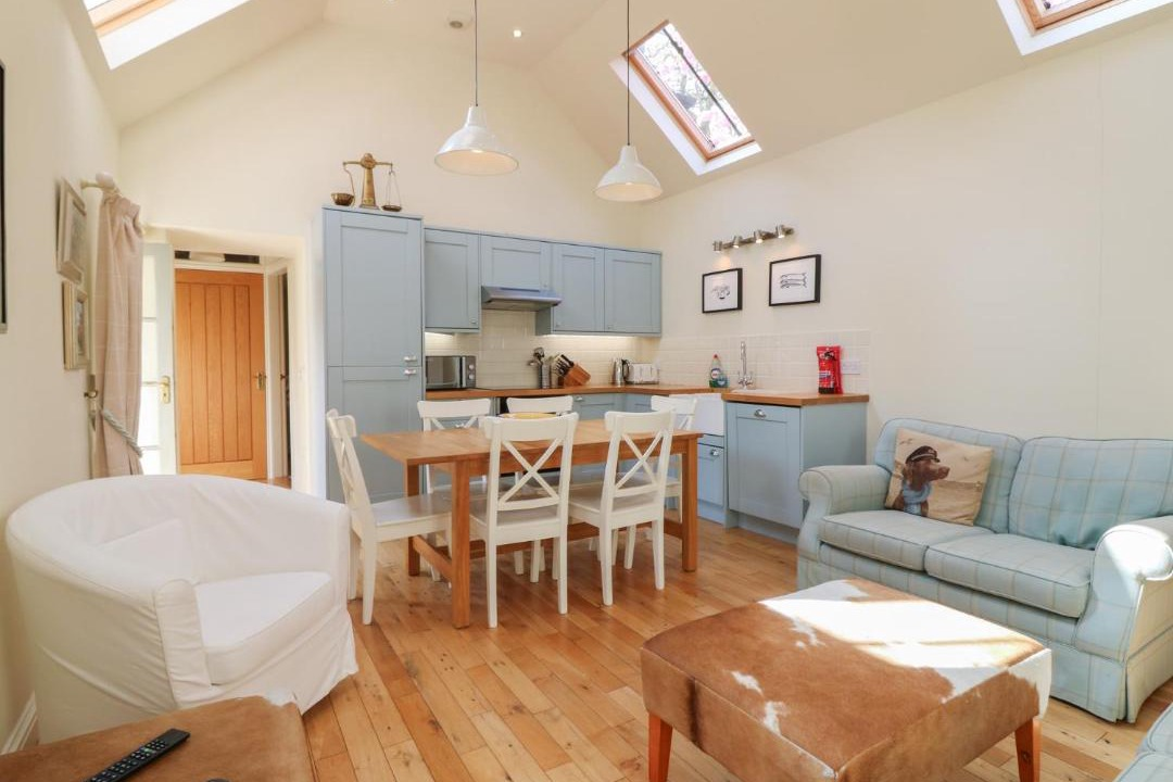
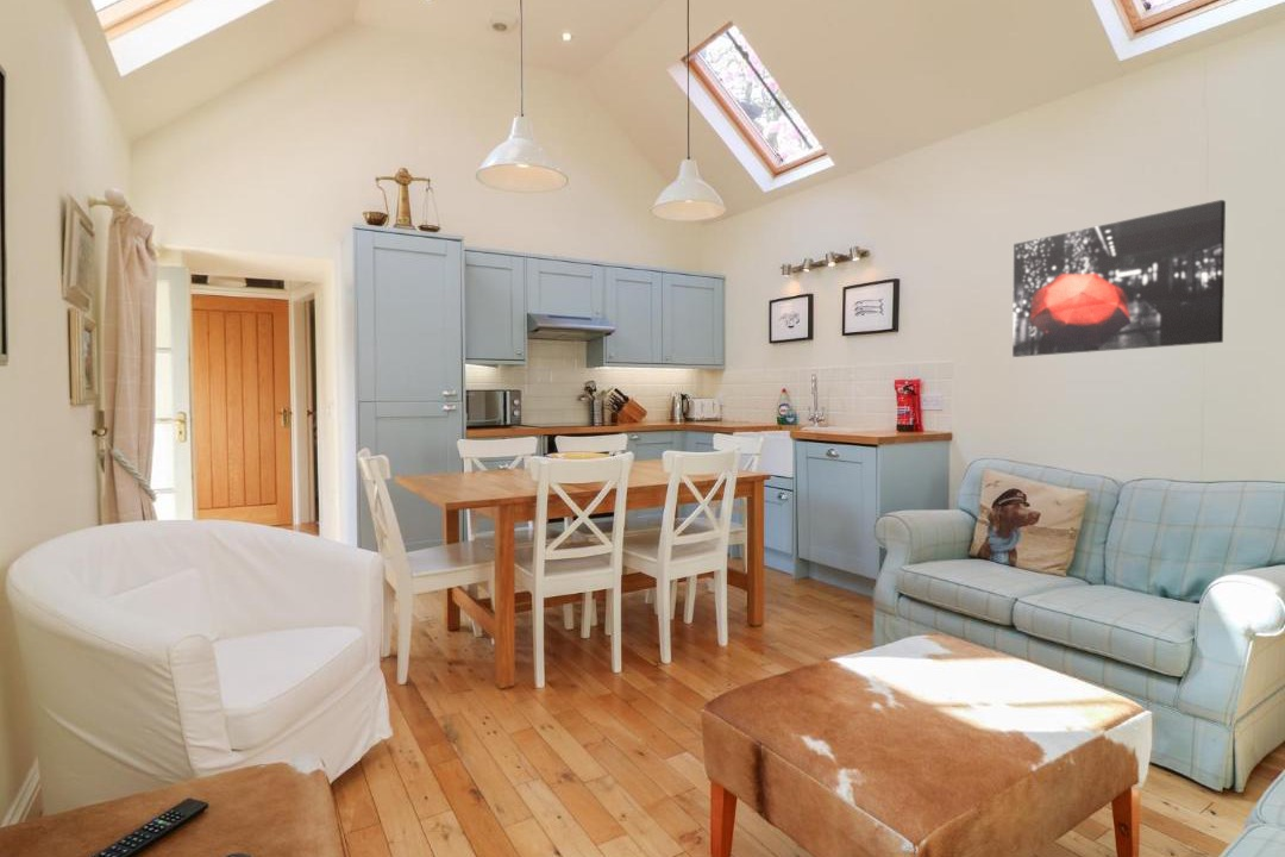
+ wall art (1107, 287)
